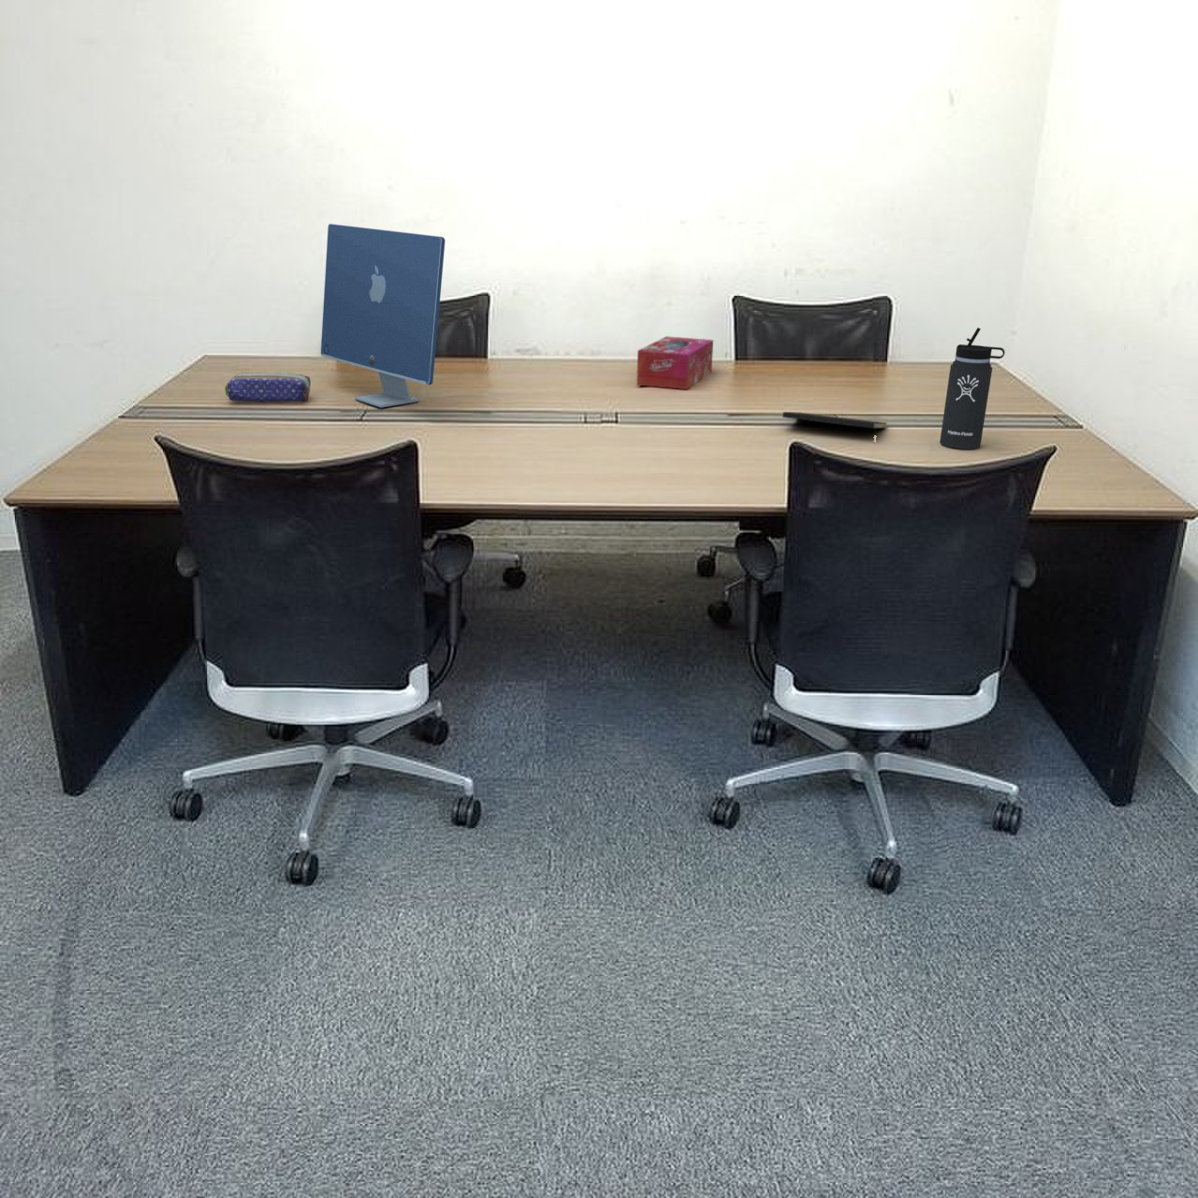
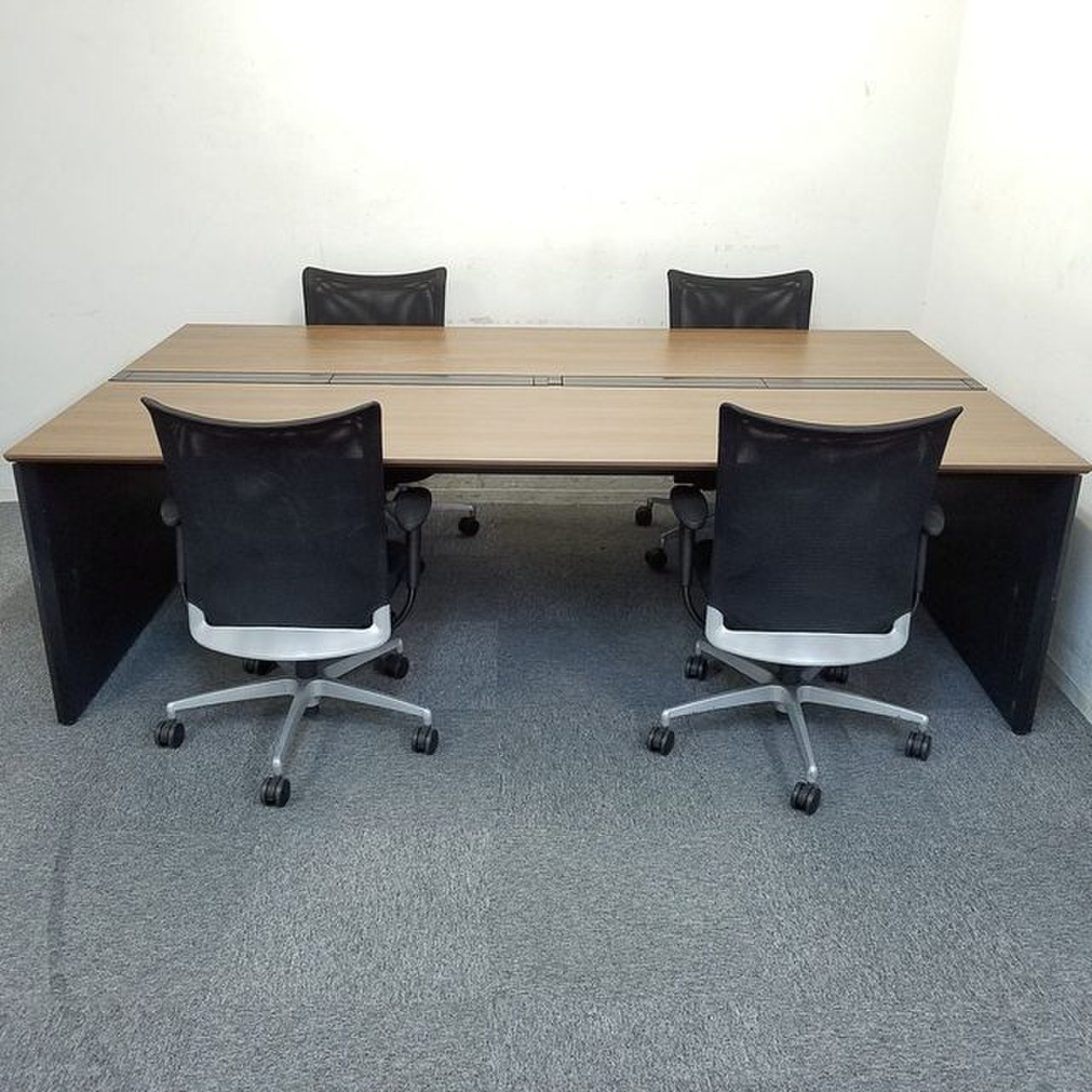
- computer monitor (382, 317)
- notepad (835, 419)
- pencil case (269, 386)
- thermos bottle (972, 387)
- tissue box (676, 361)
